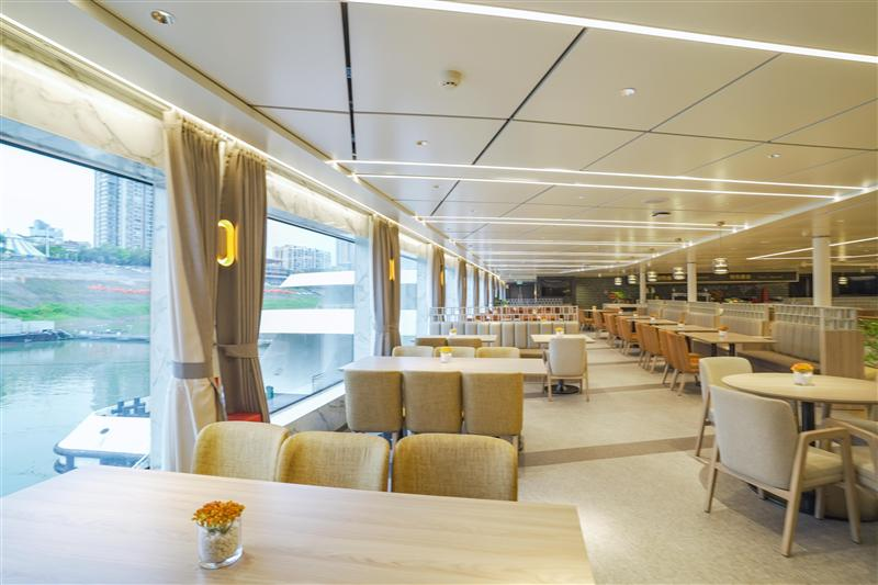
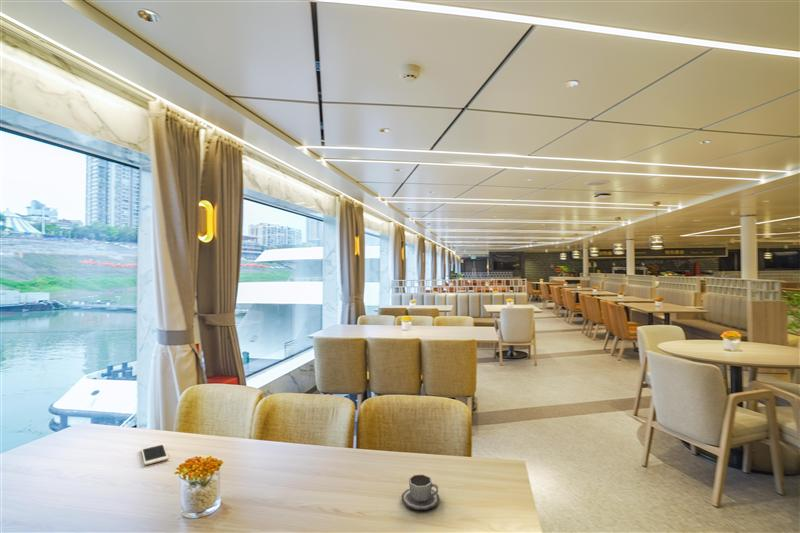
+ cup (420, 490)
+ cell phone (154, 453)
